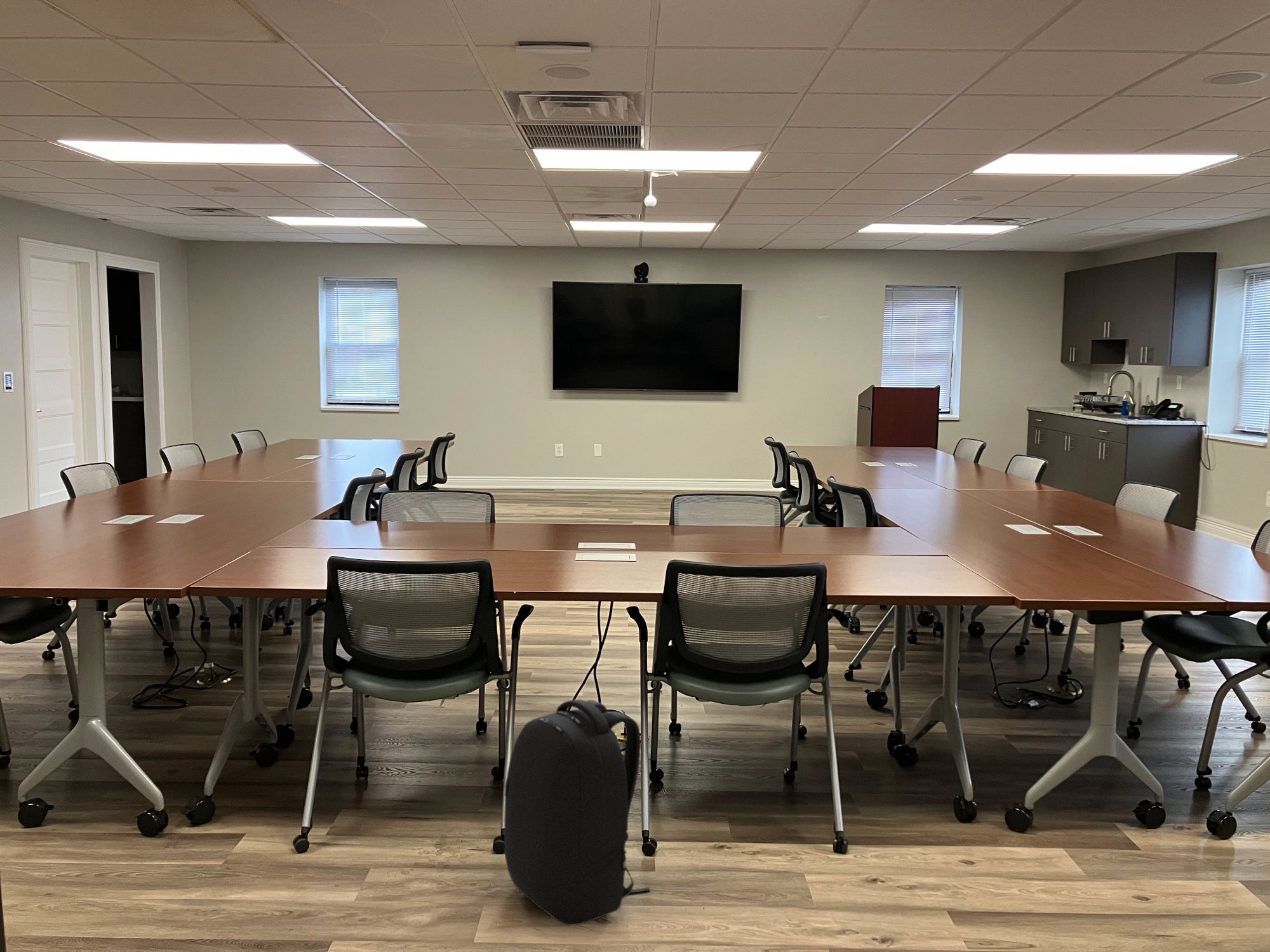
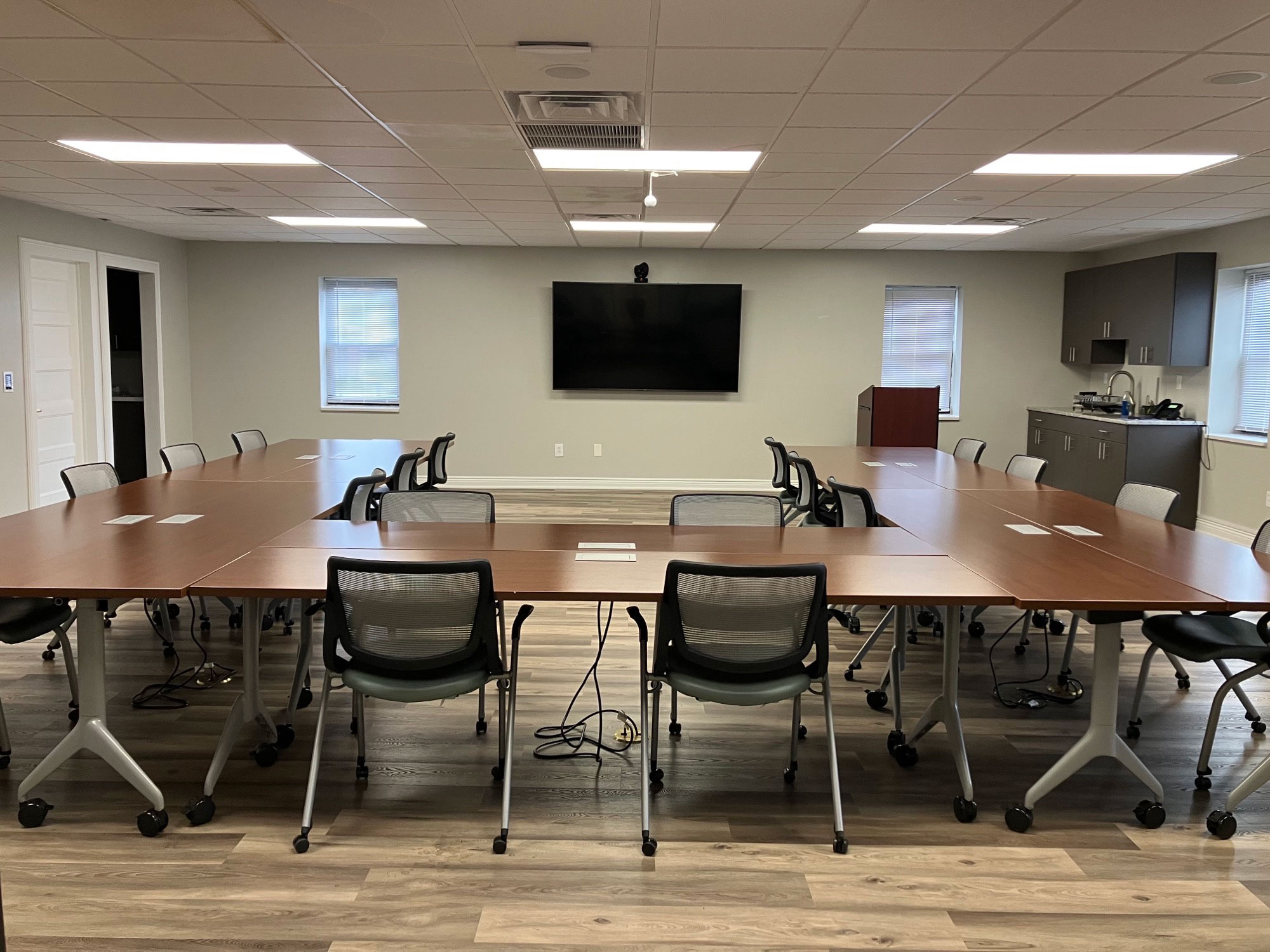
- backpack (579, 800)
